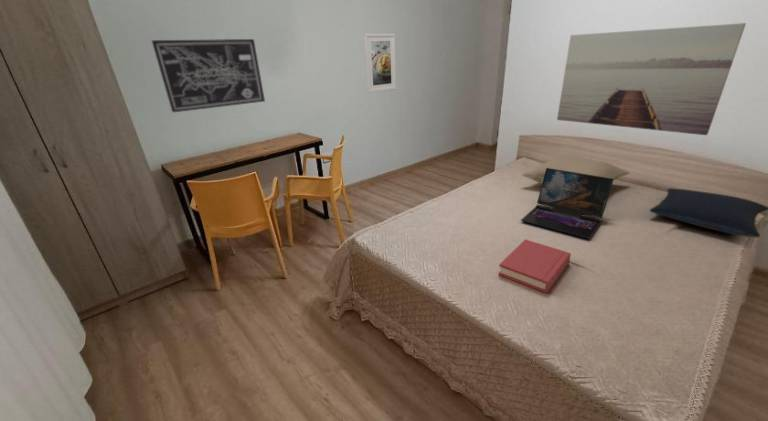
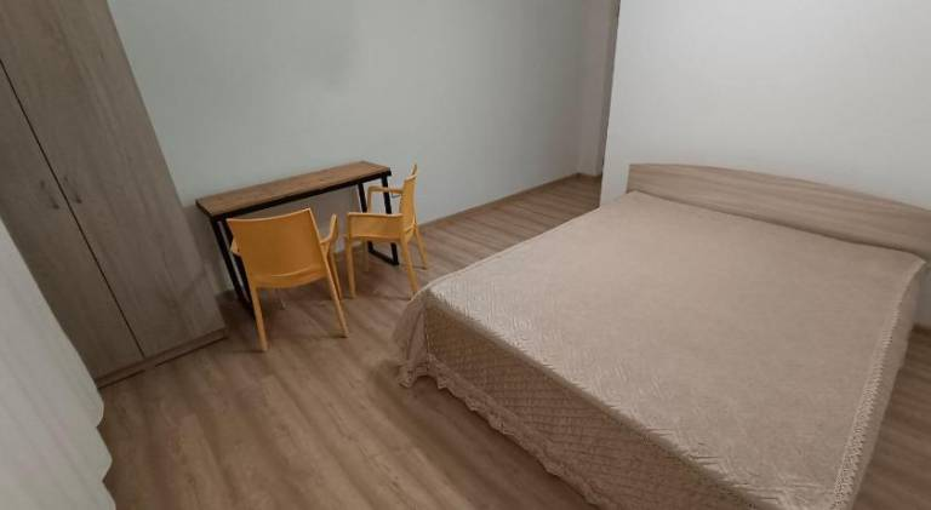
- pillow (576, 172)
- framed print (381, 63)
- wall art (633, 80)
- wall art (214, 74)
- hardback book (535, 263)
- pillow (707, 209)
- laptop (565, 201)
